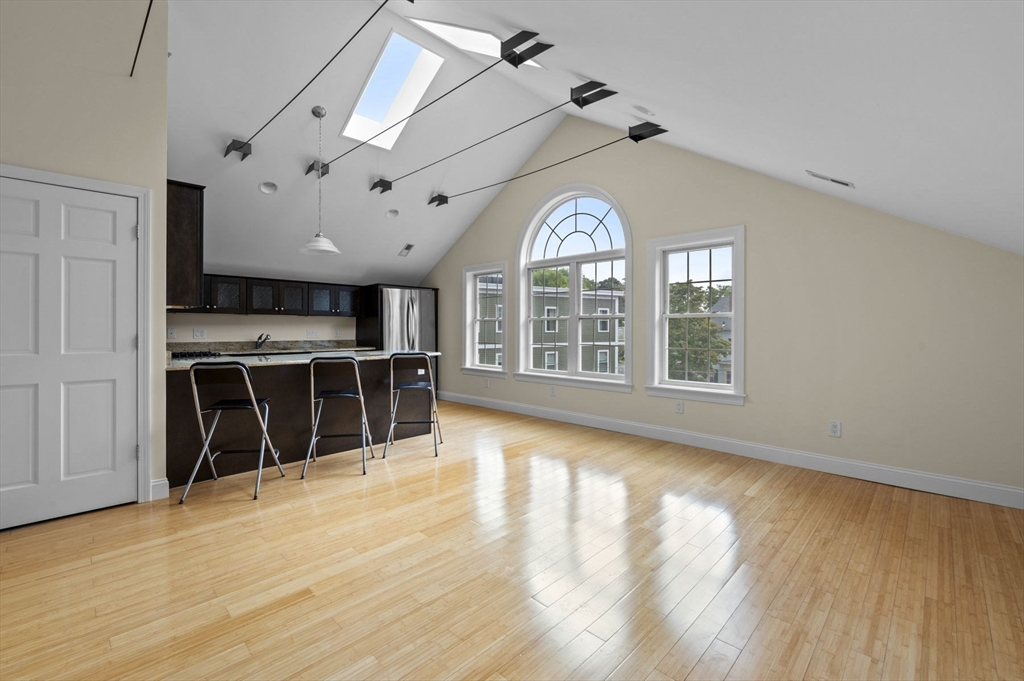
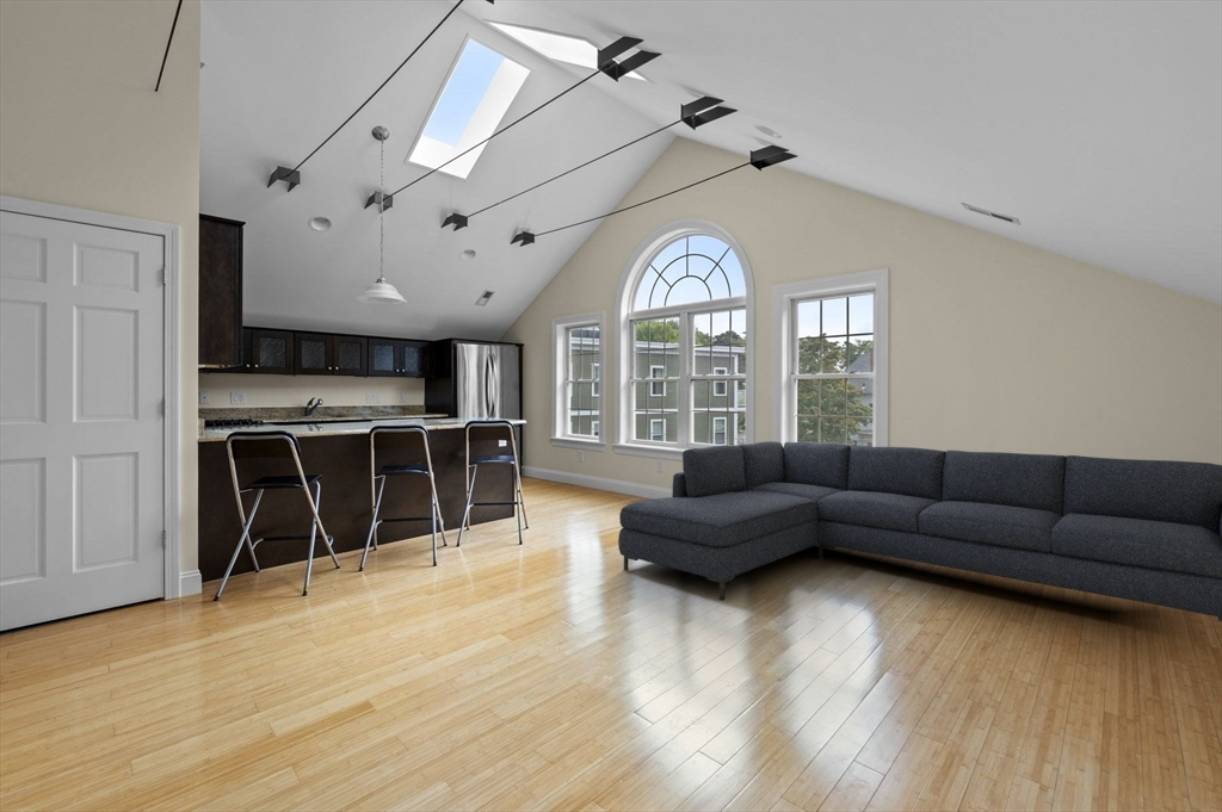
+ sofa (902, 522)
